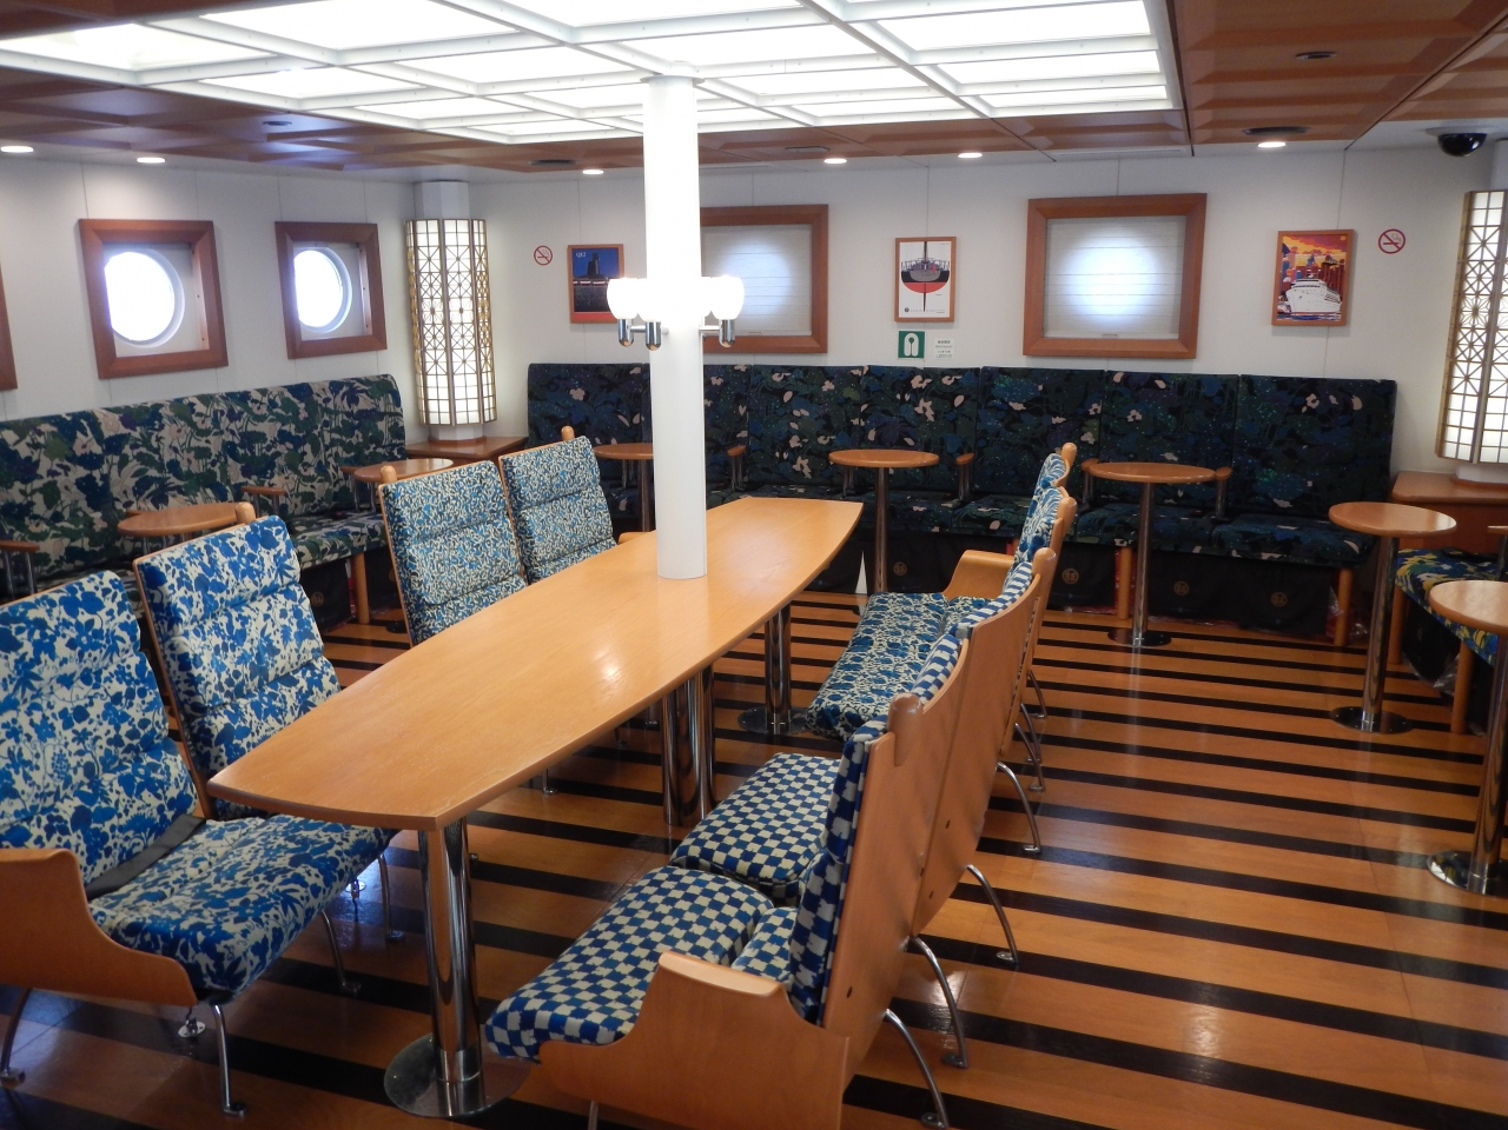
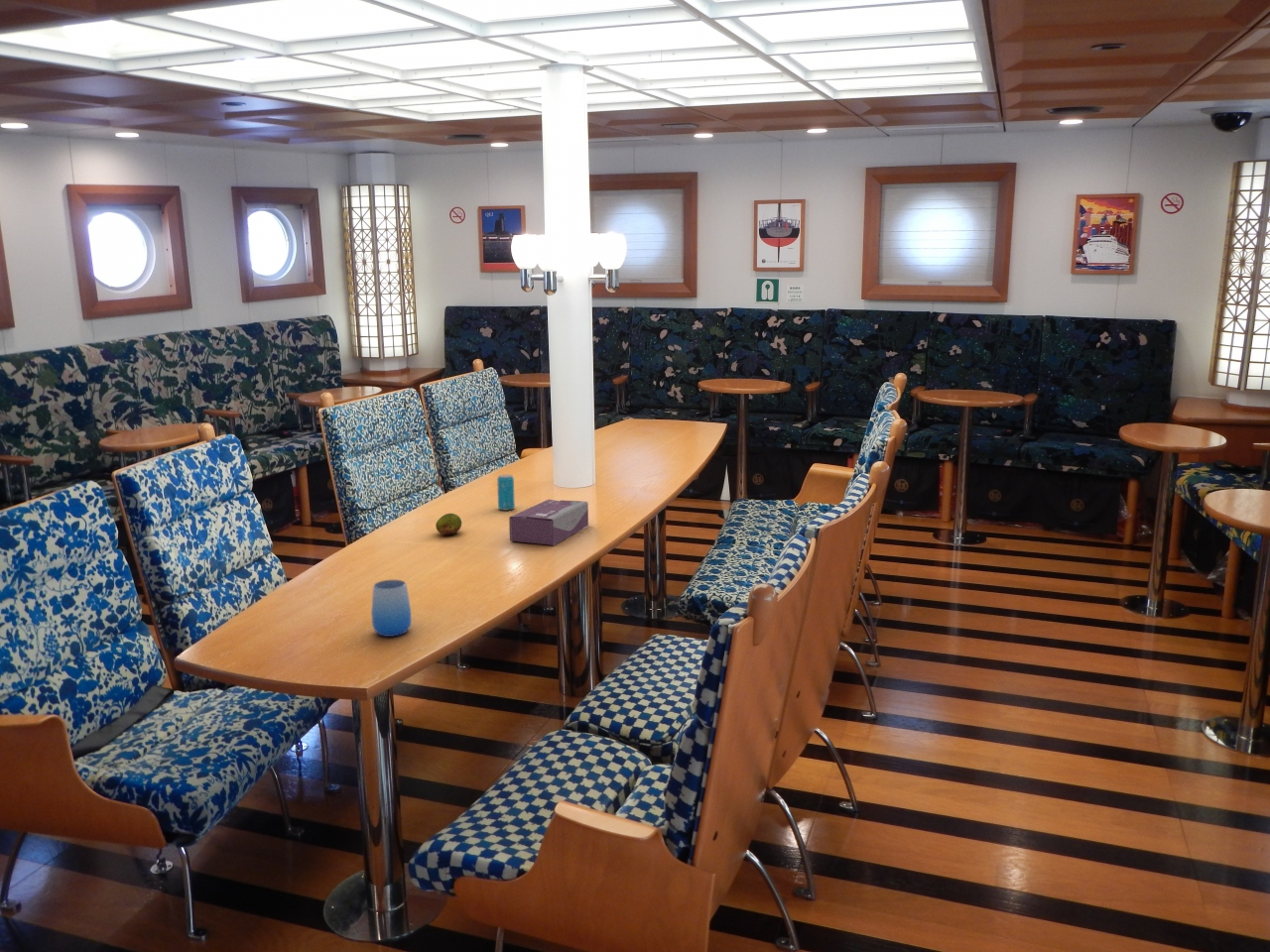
+ cup (391, 608)
+ tissue box (550, 521)
+ beverage can (505, 492)
+ fruit (449, 524)
